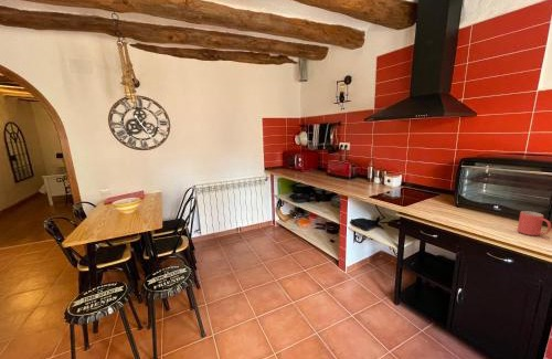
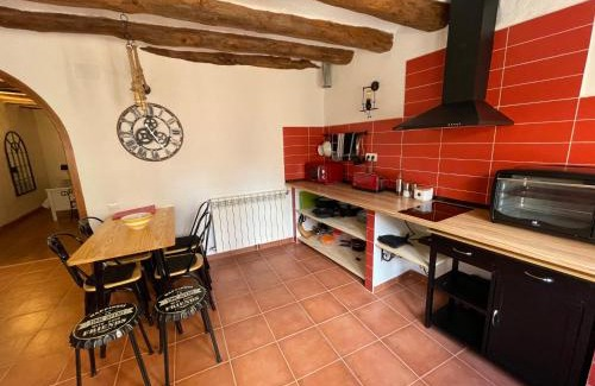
- mug (534, 224)
